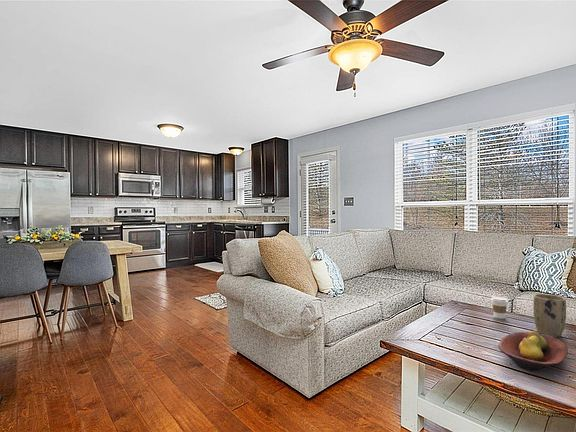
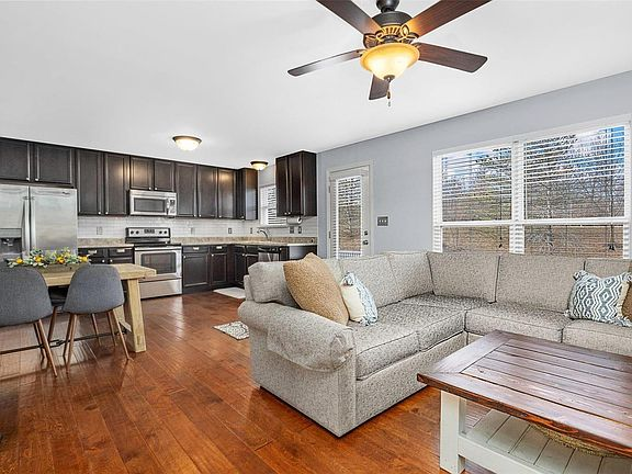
- coffee cup (499, 307)
- plant pot (549, 315)
- fruit bowl (532, 347)
